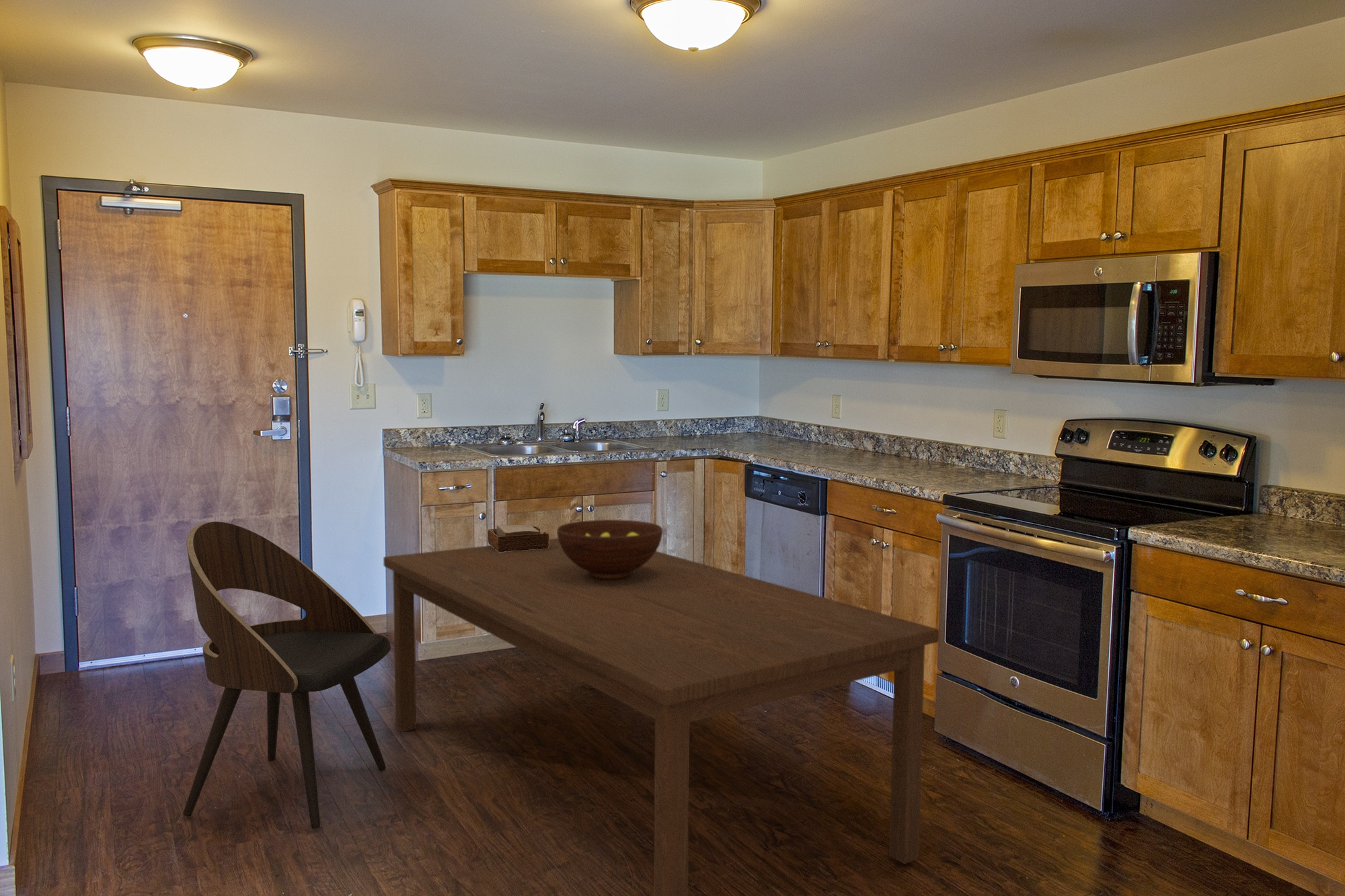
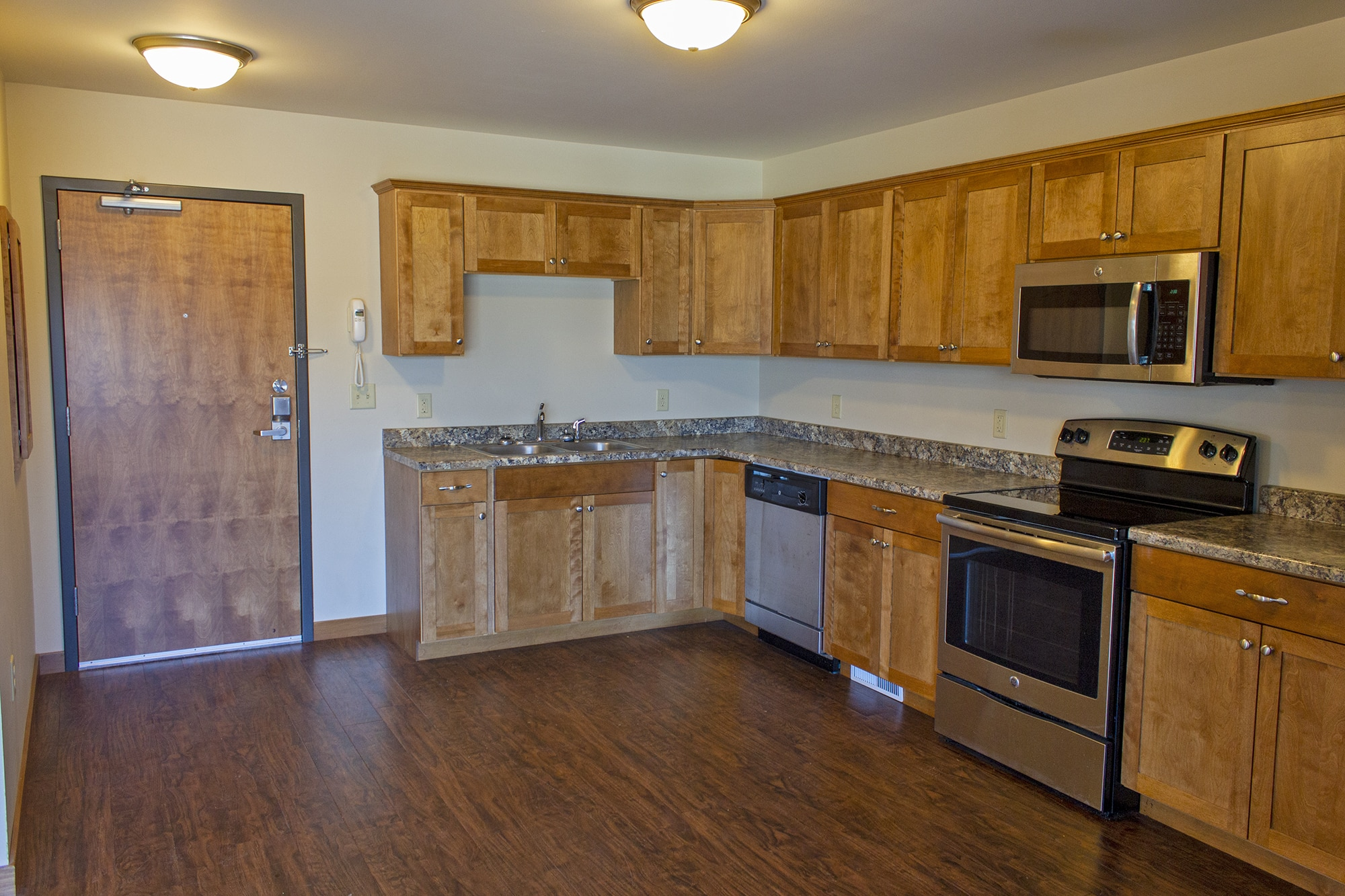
- fruit bowl (610, 551)
- dining table (619, 687)
- dining chair (286, 660)
- napkin holder (517, 536)
